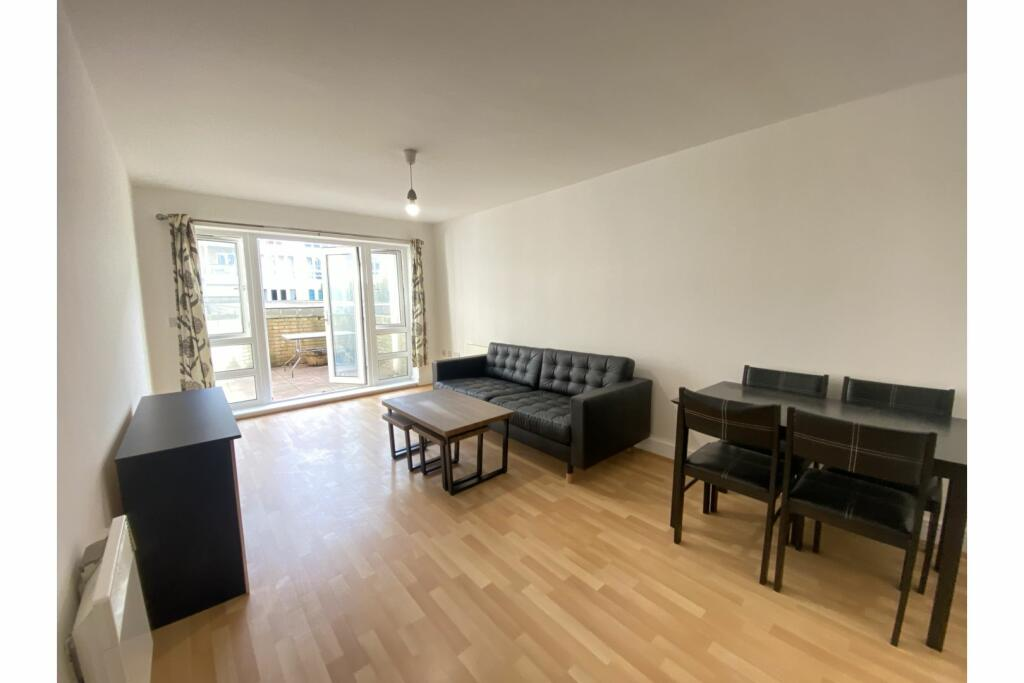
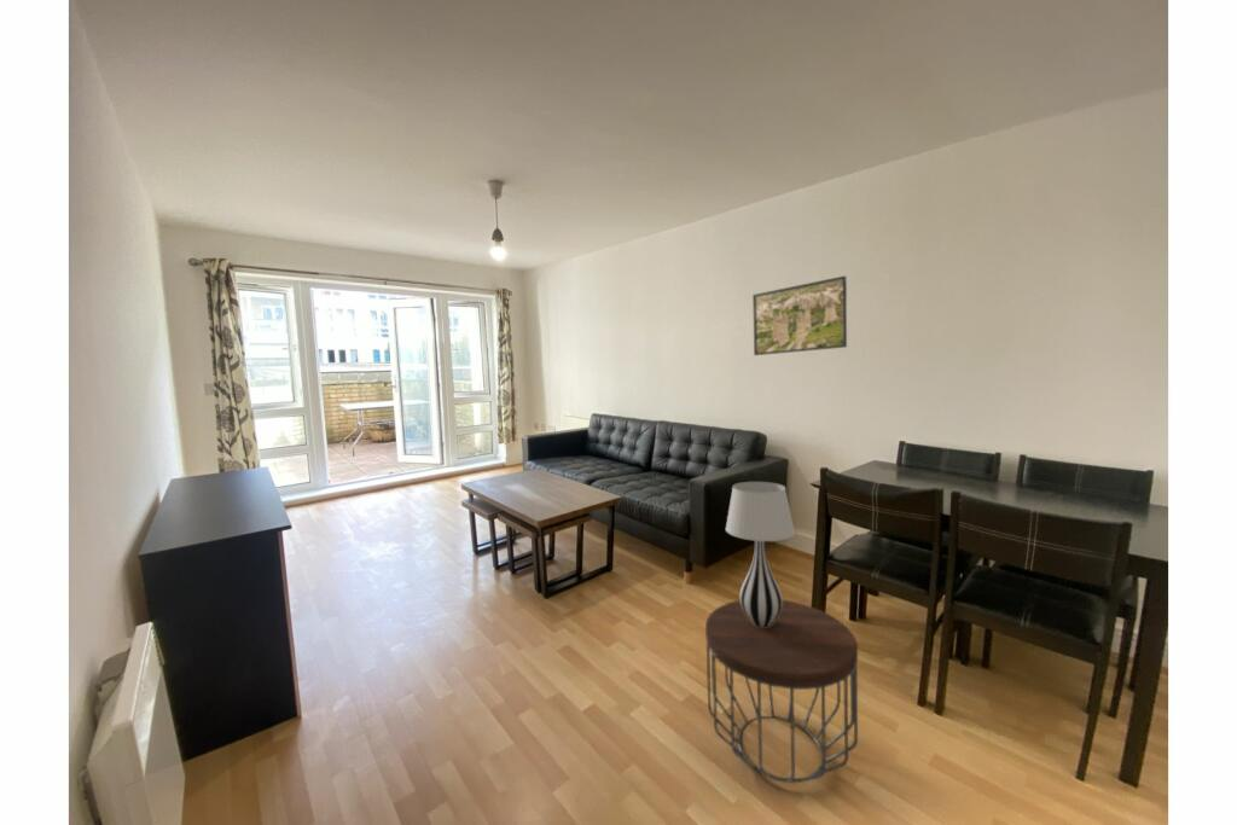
+ side table (778, 686)
+ table lamp (760, 554)
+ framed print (796, 319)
